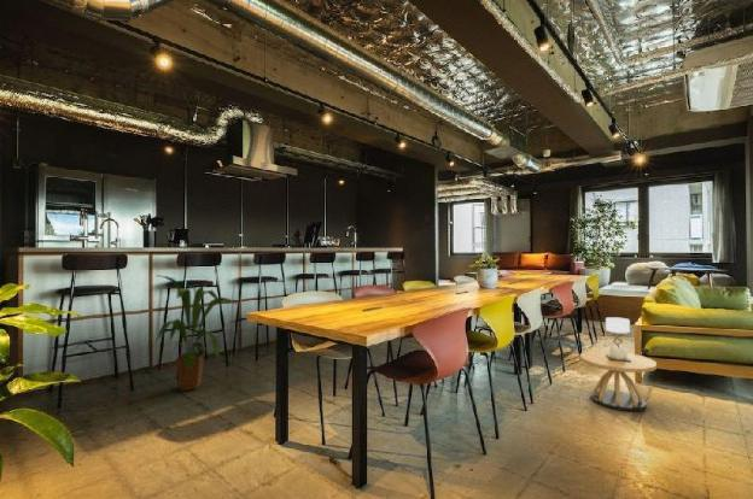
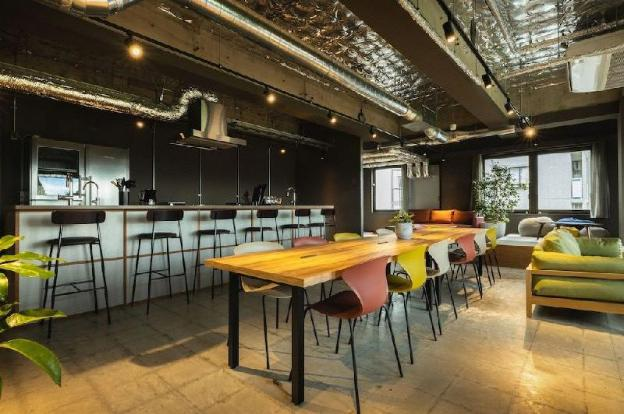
- side table (617, 360)
- house plant (200, 330)
